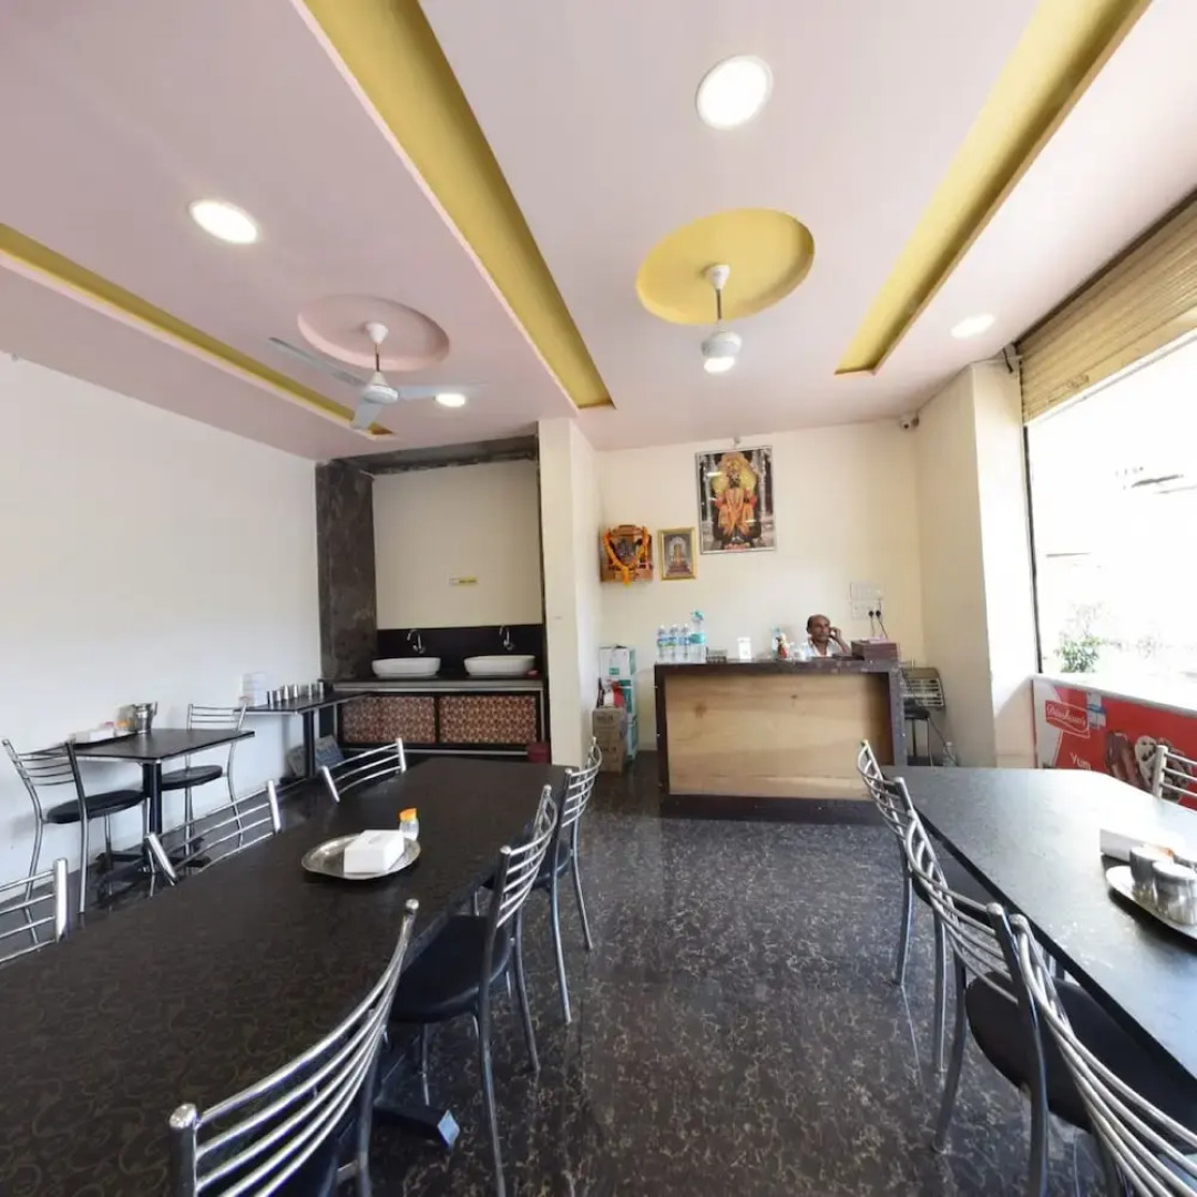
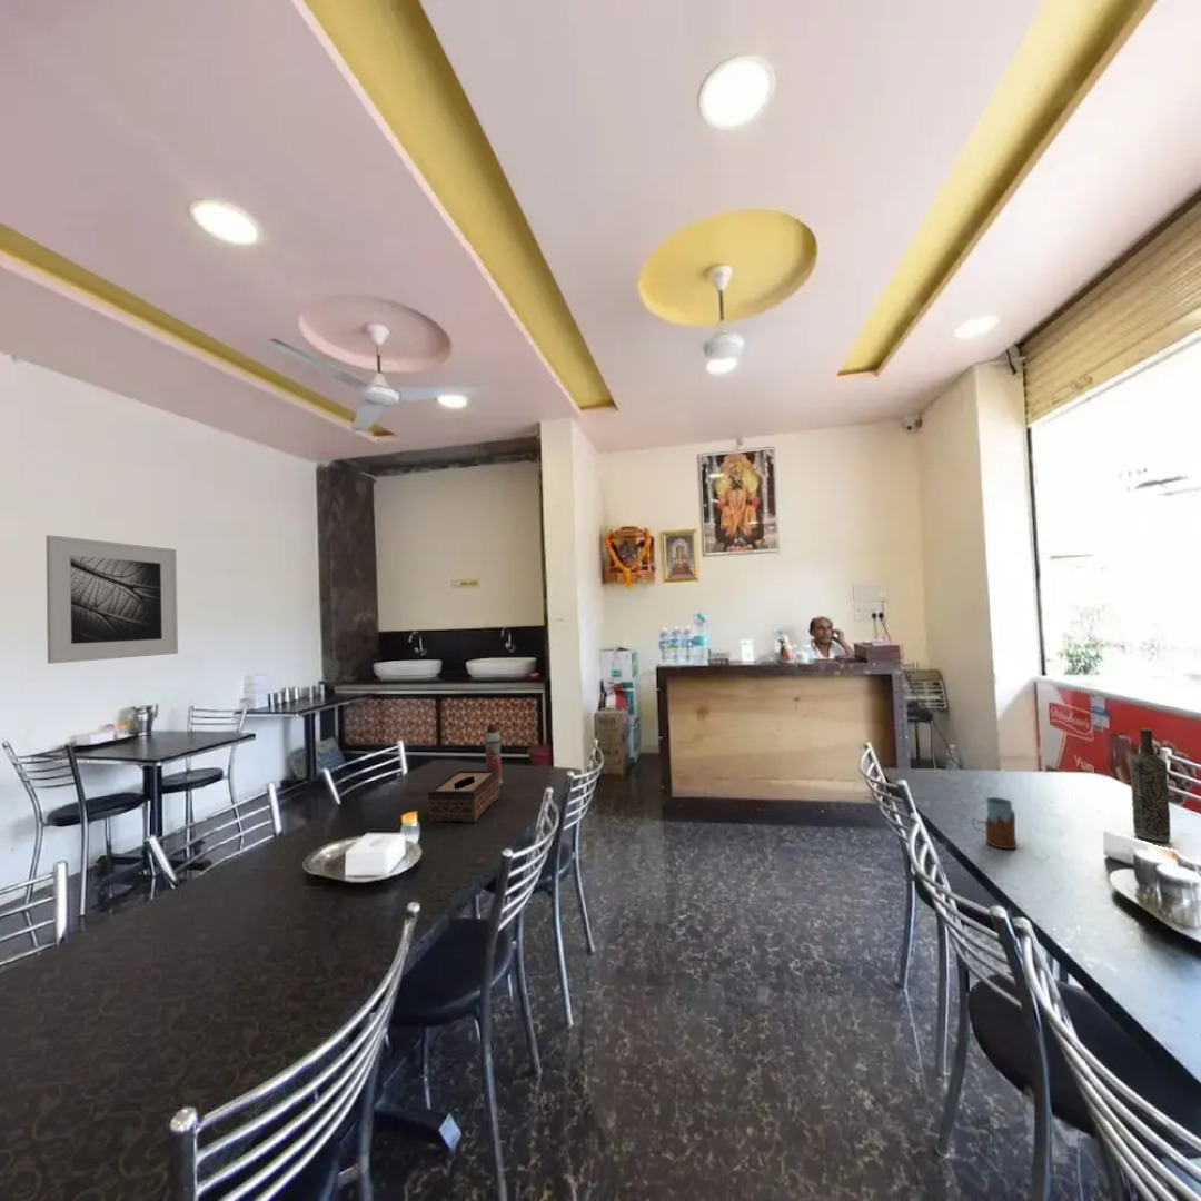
+ bottle (1149, 783)
+ spray bottle (493, 754)
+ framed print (118, 599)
+ tissue box (466, 794)
+ drinking glass (993, 821)
